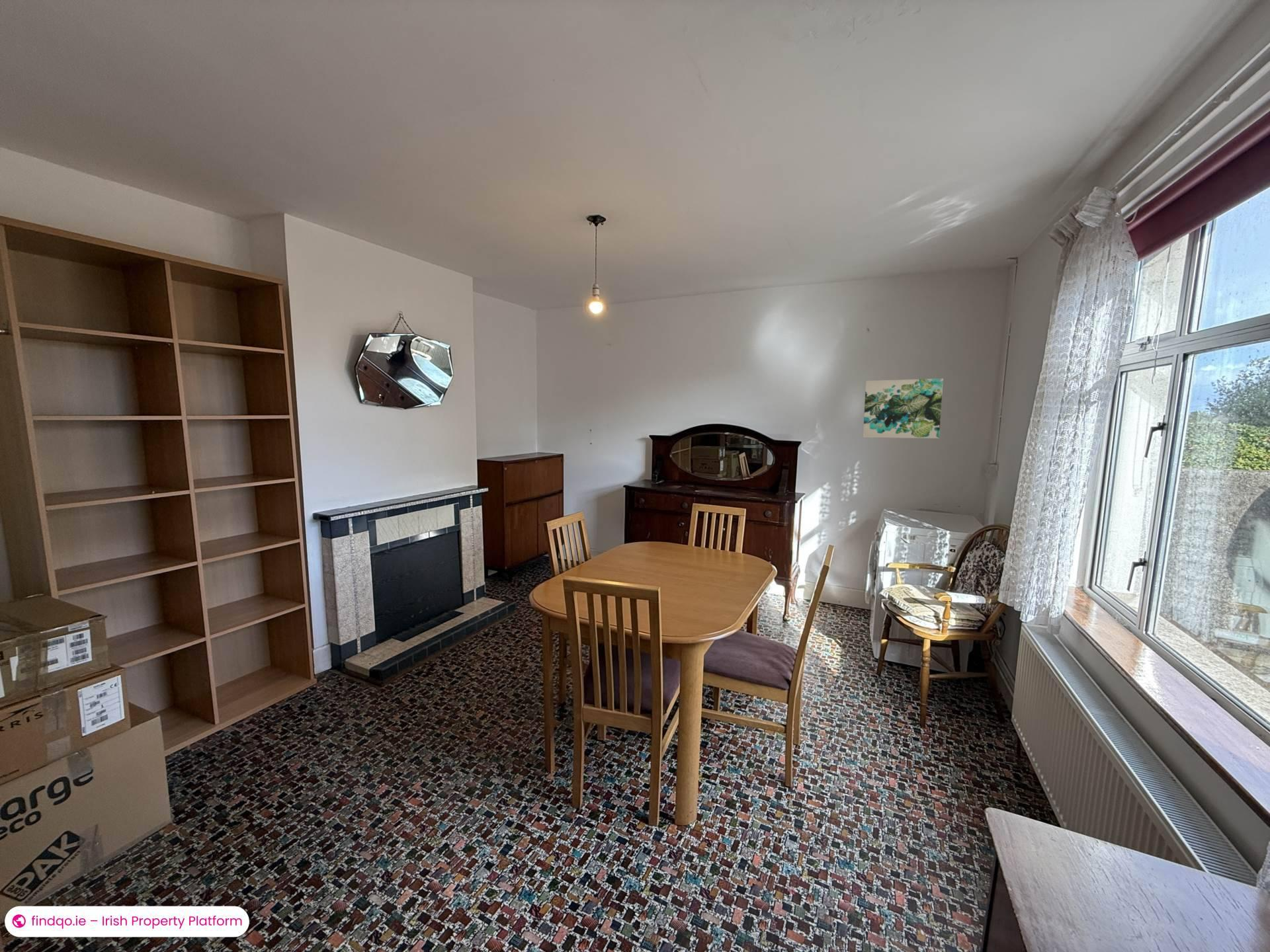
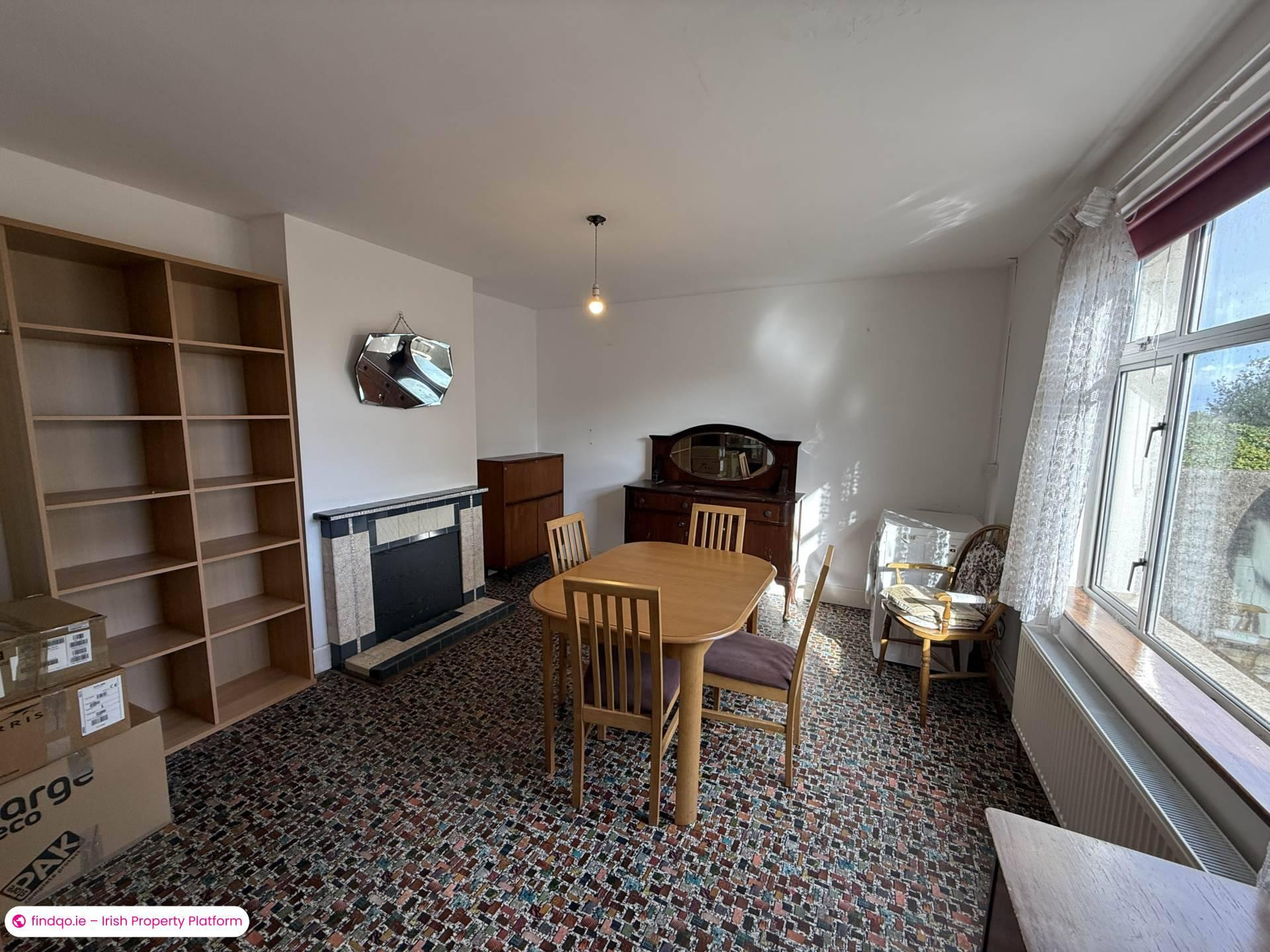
- wall art (901, 409)
